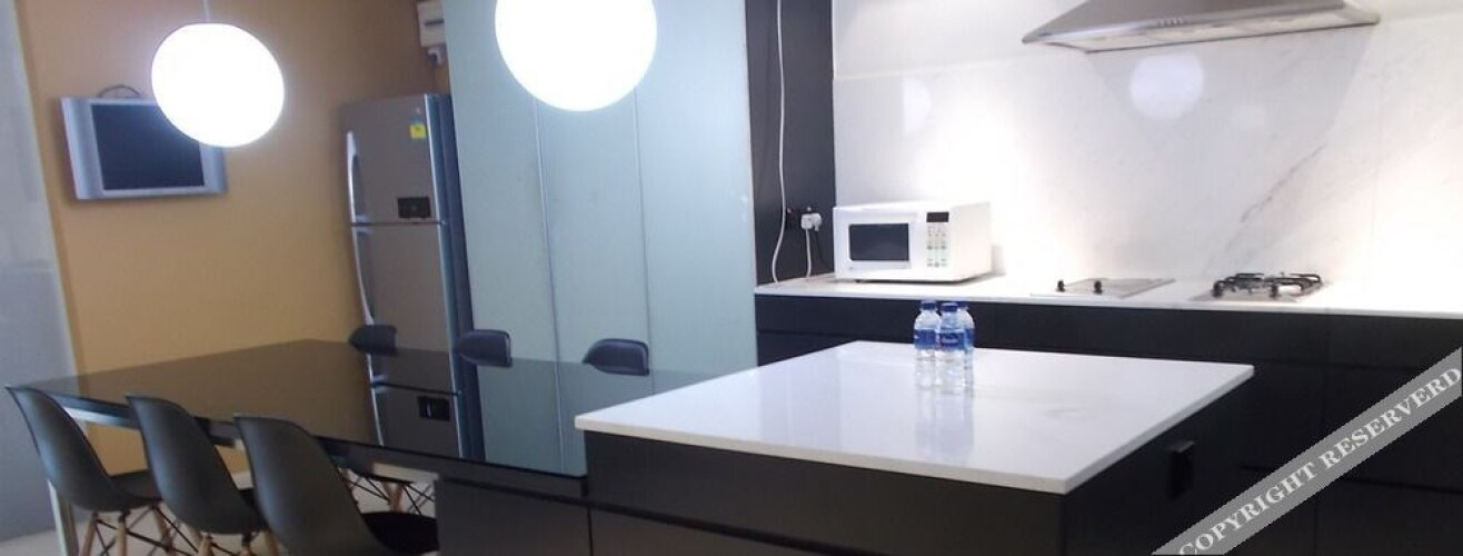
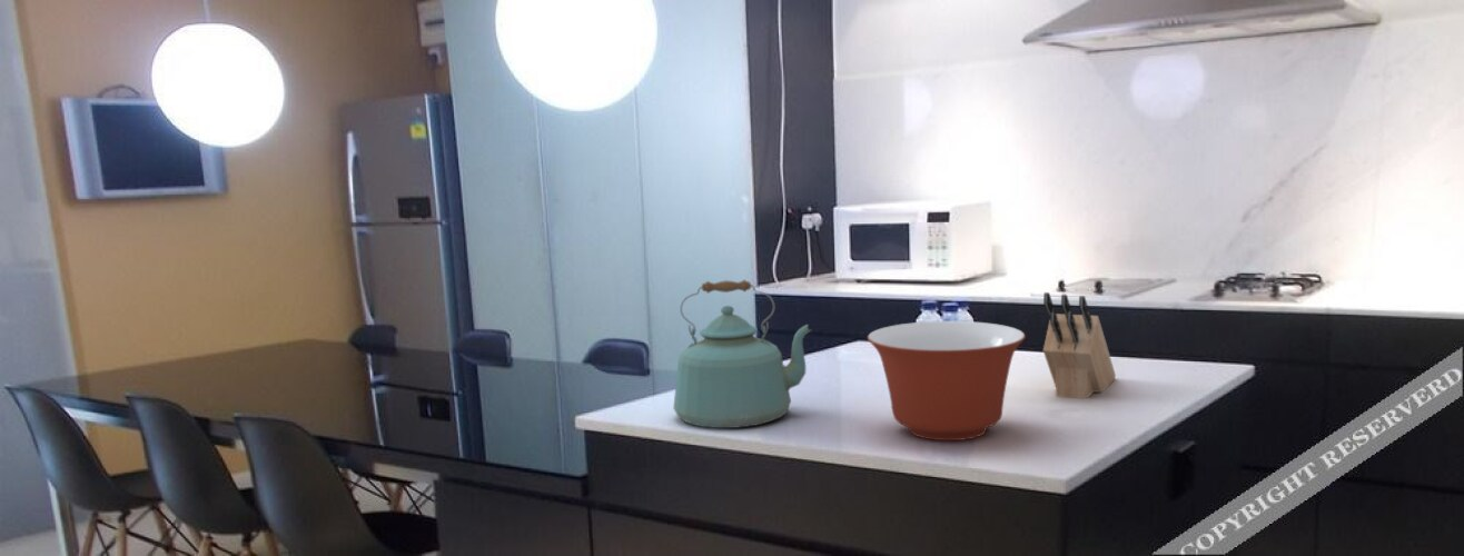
+ kettle (741, 348)
+ knife block (1078, 338)
+ mixing bowl (946, 381)
